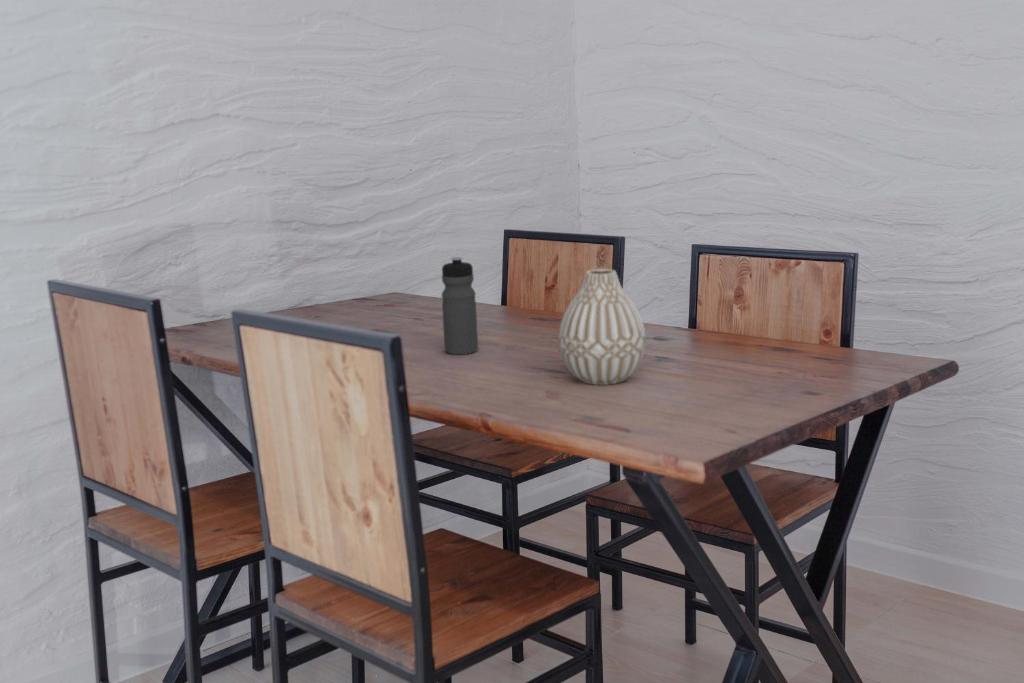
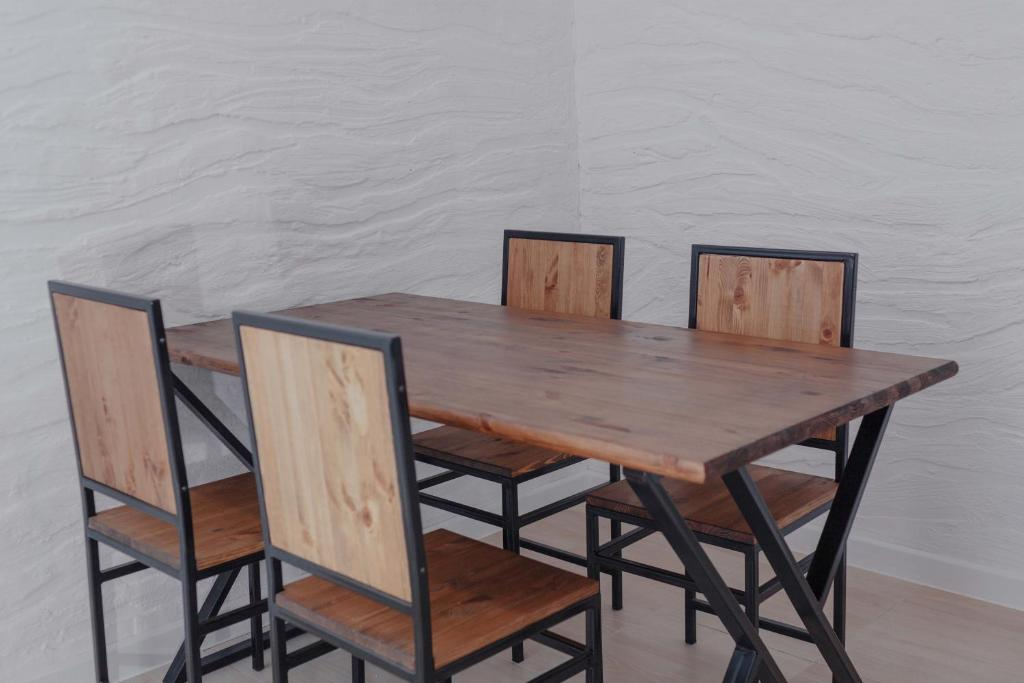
- vase (601, 325)
- water bottle (459, 304)
